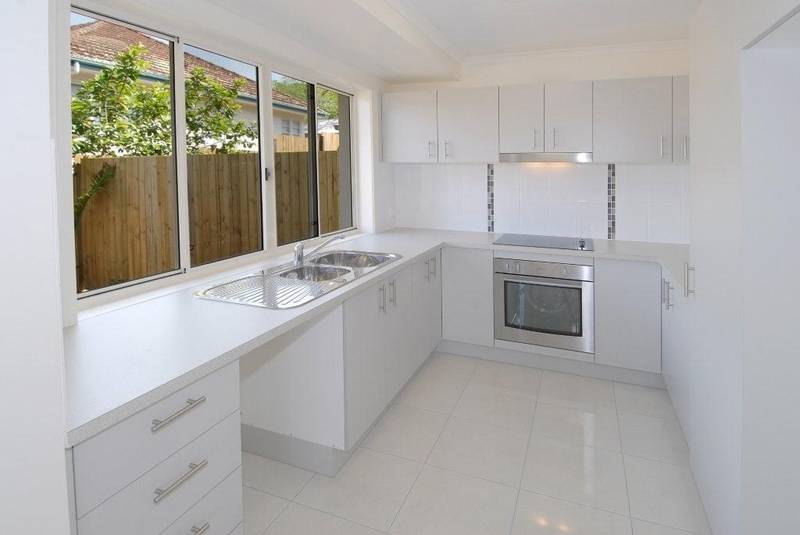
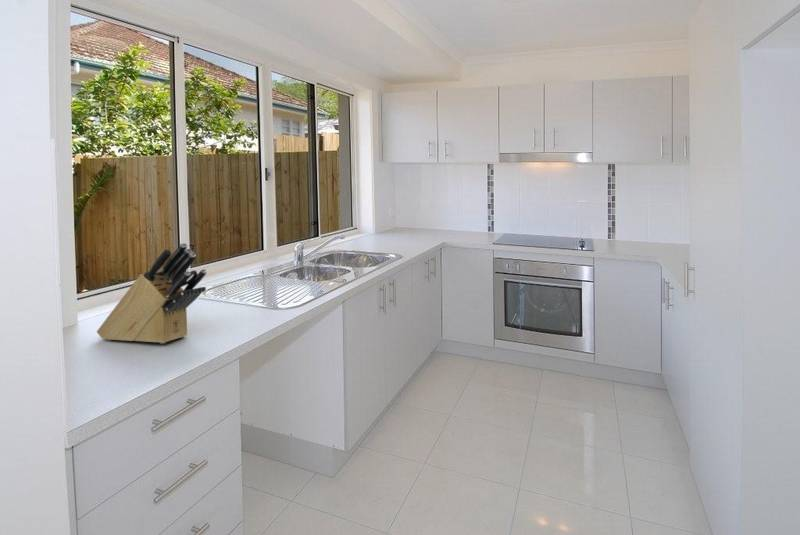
+ knife block (152, 291)
